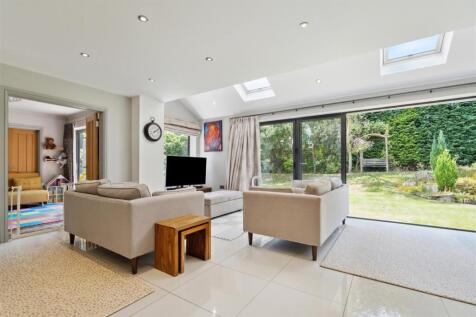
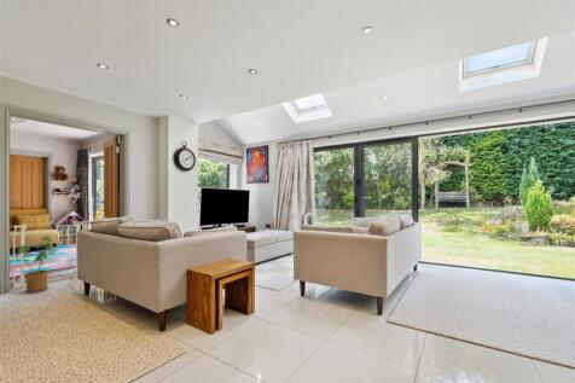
+ house plant (40, 265)
